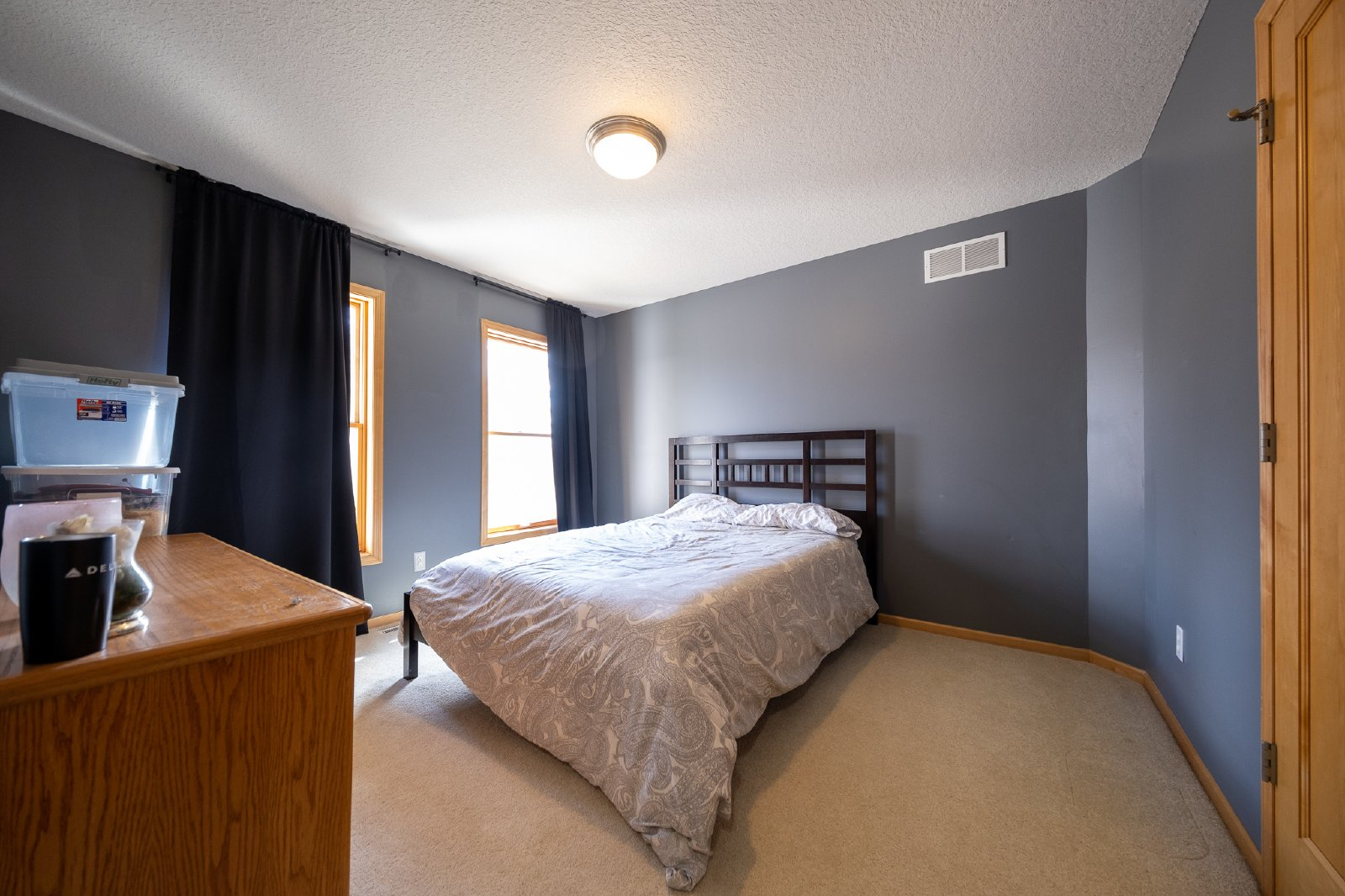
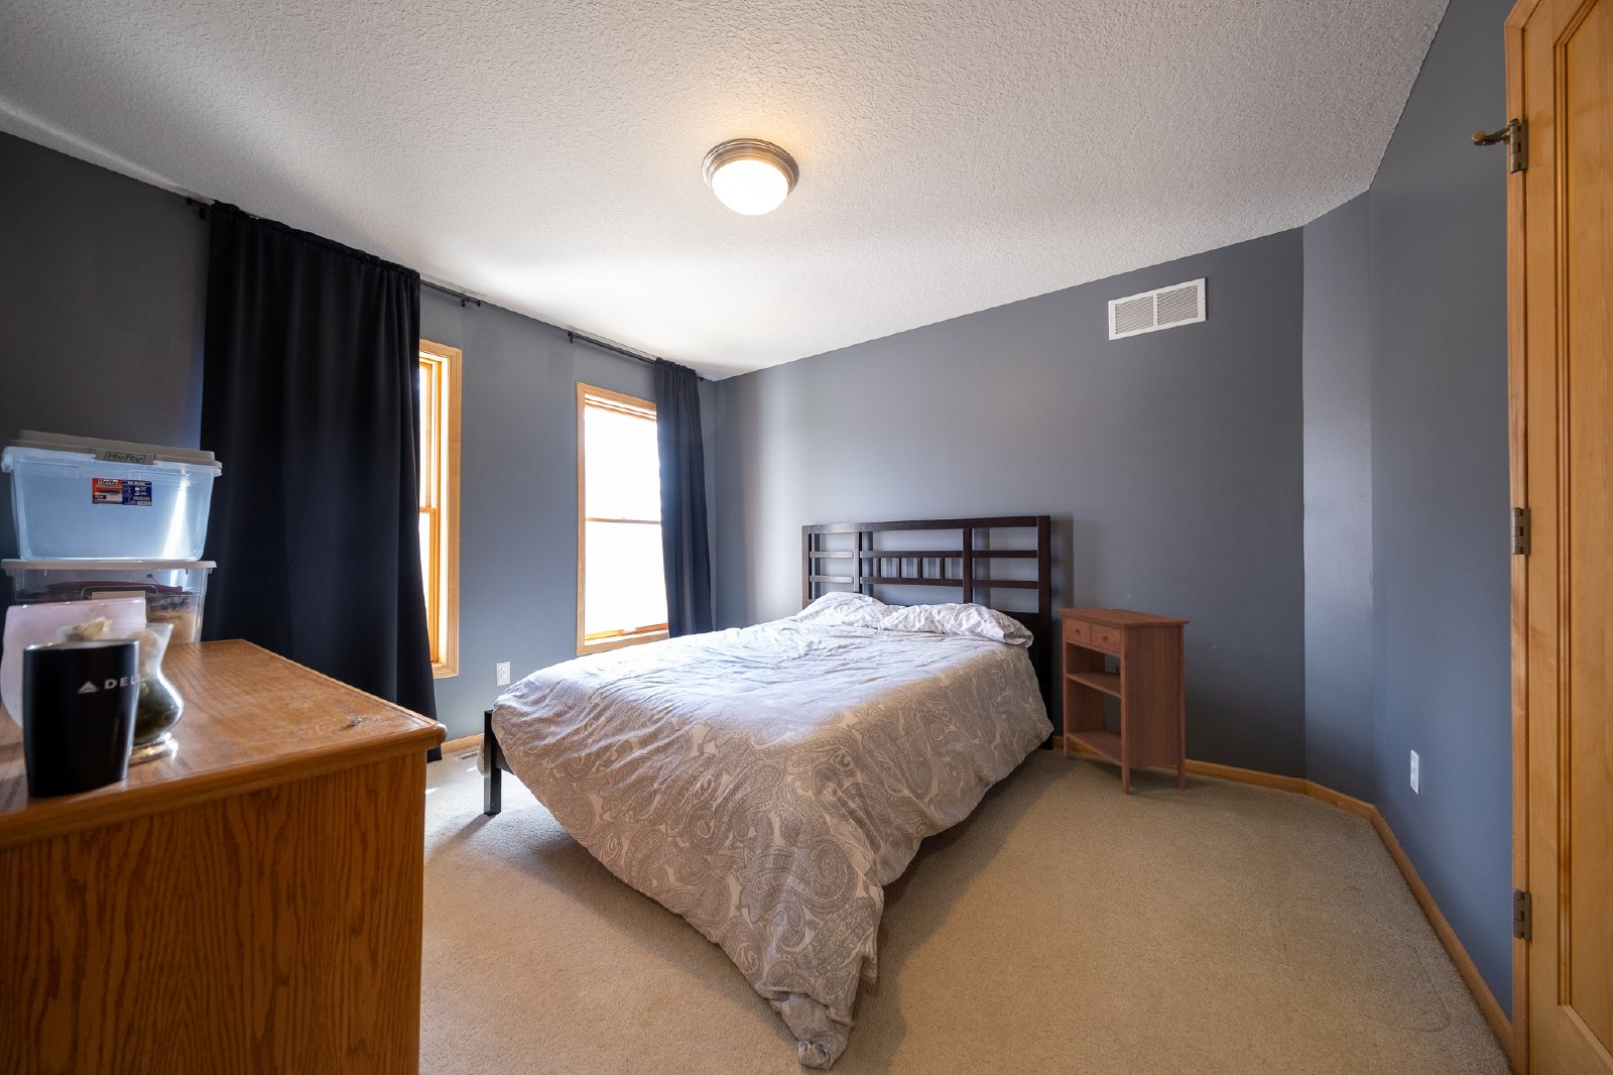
+ nightstand (1115, 692)
